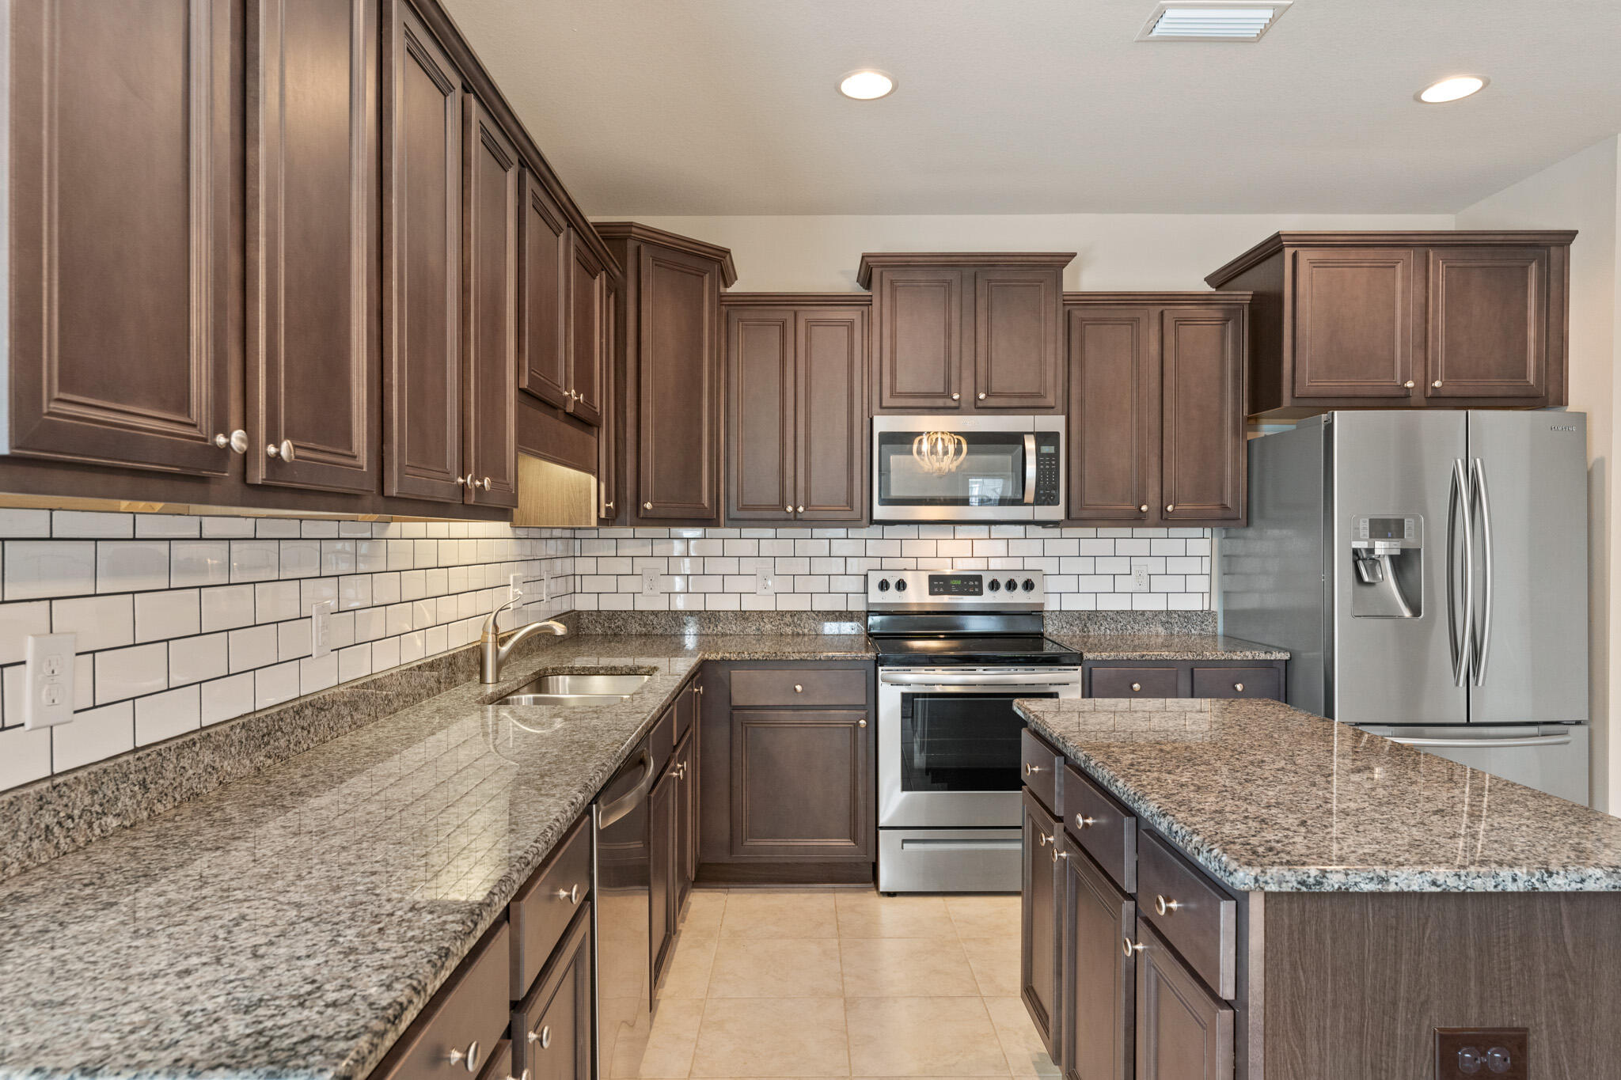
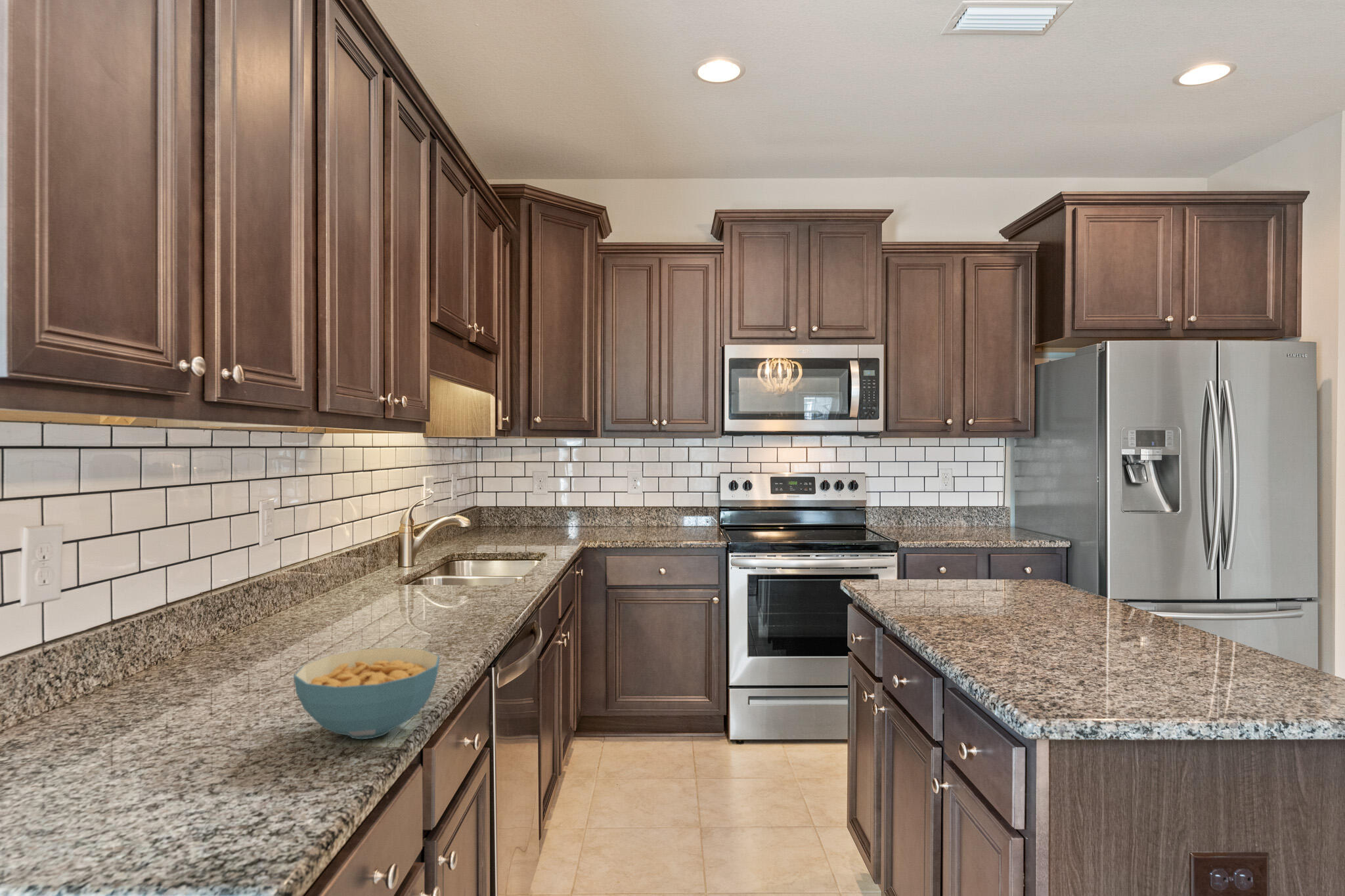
+ cereal bowl (370, 698)
